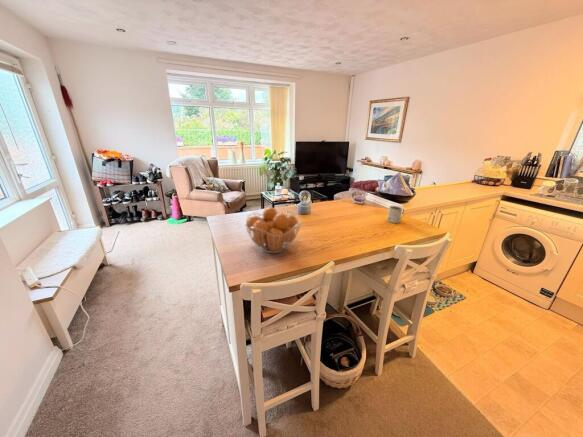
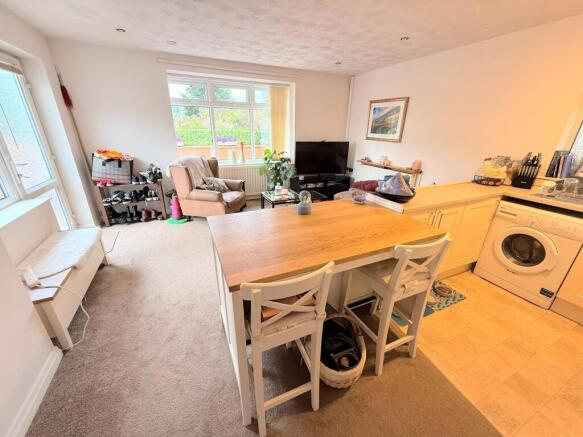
- fruit basket (273, 229)
- mug (396, 215)
